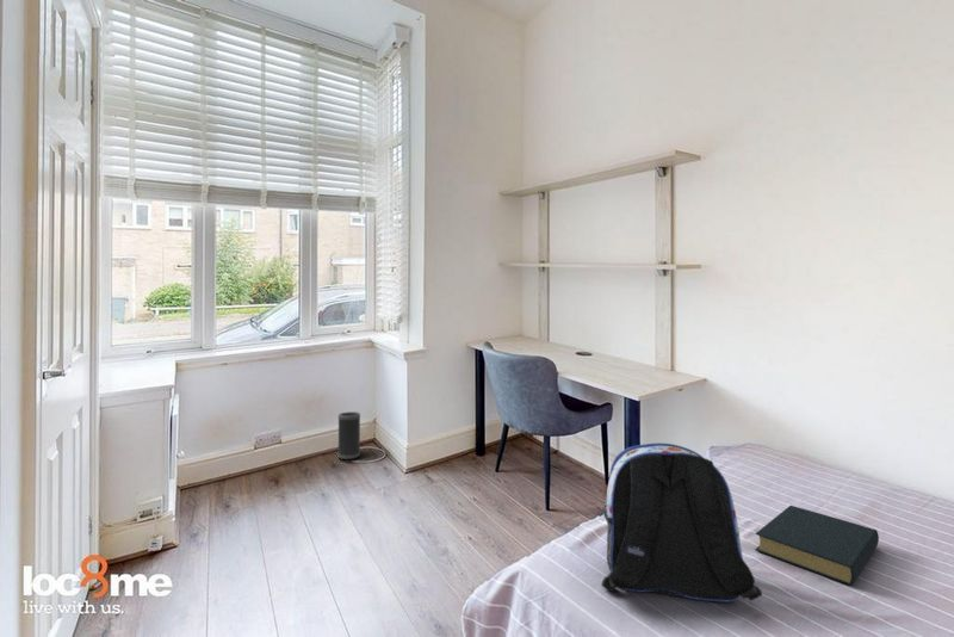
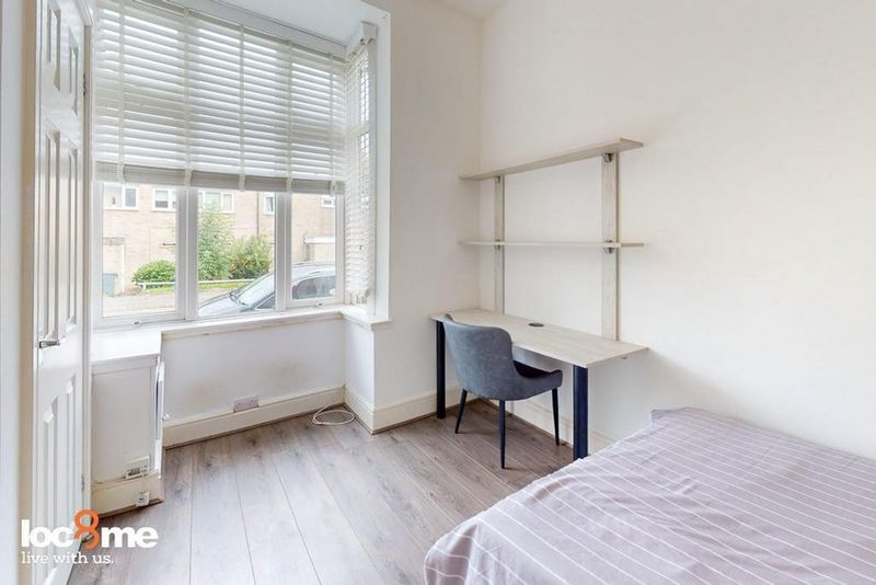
- speaker (348, 434)
- hardback book (817, 539)
- backpack (668, 511)
